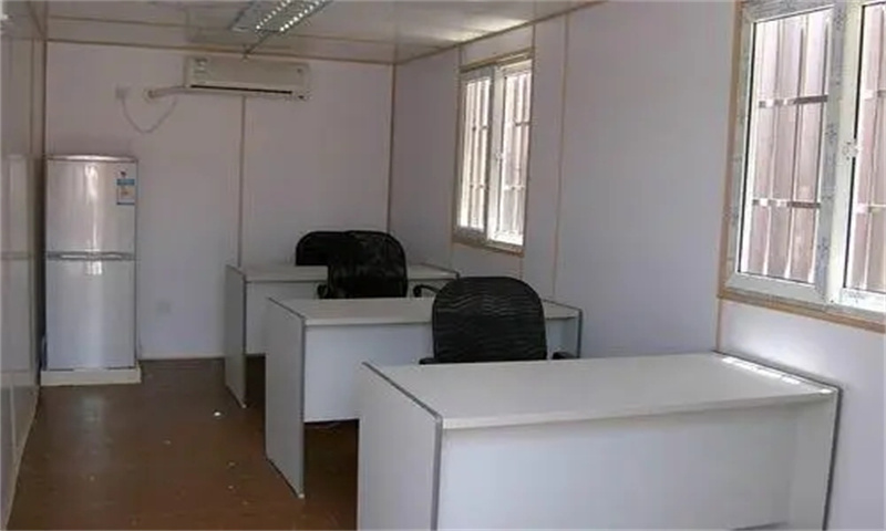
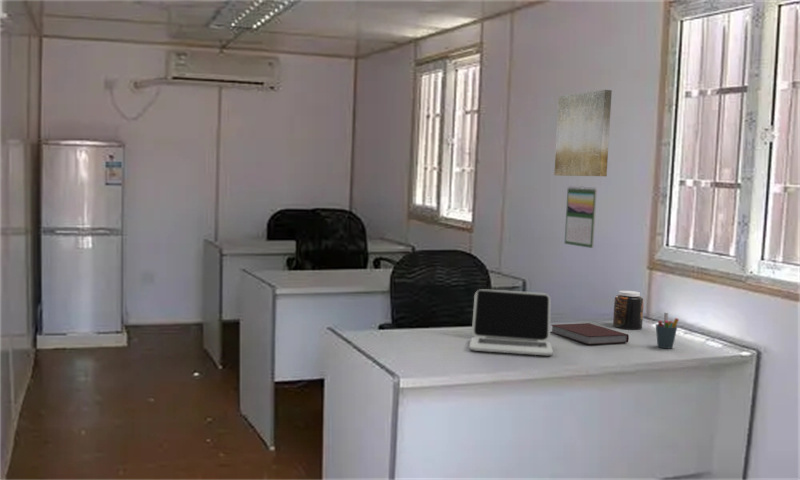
+ calendar (580, 216)
+ wall art (581, 134)
+ jar (628, 309)
+ notebook (588, 333)
+ pen holder (666, 330)
+ laptop (511, 320)
